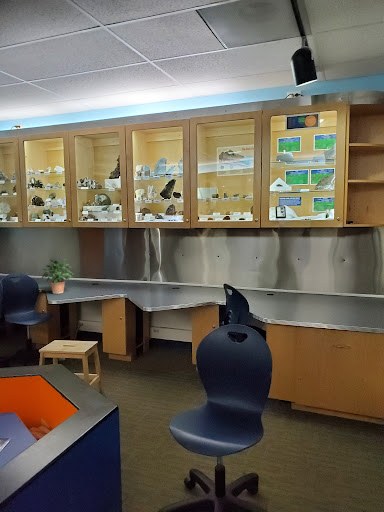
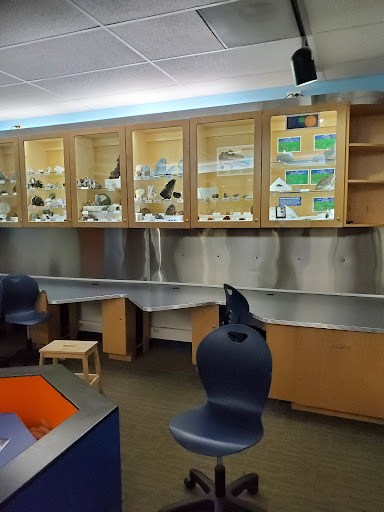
- potted plant (58, 274)
